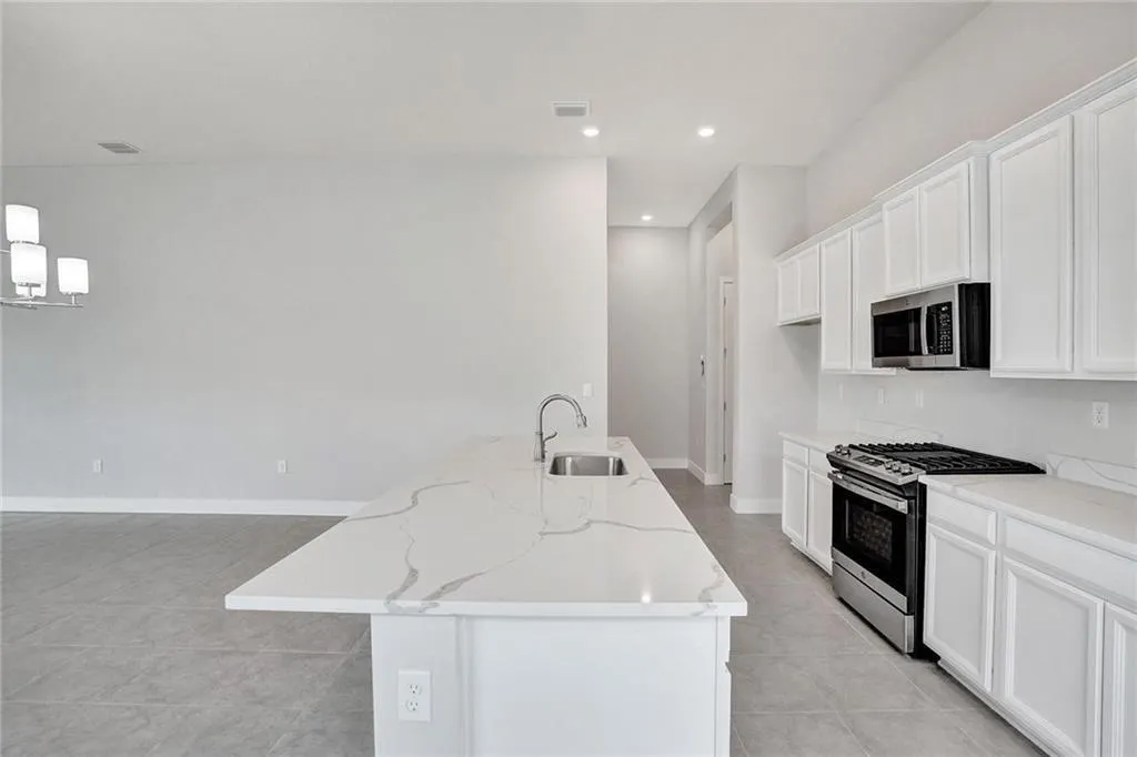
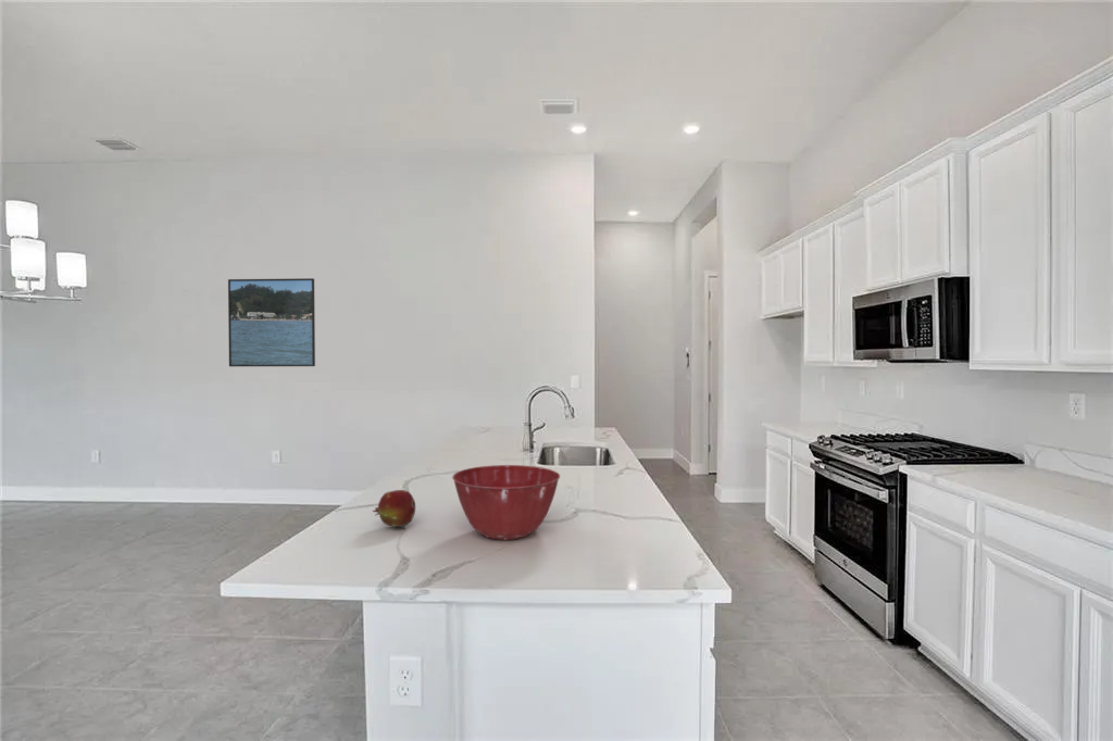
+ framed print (271, 323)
+ fruit (393, 508)
+ mixing bowl (507, 503)
